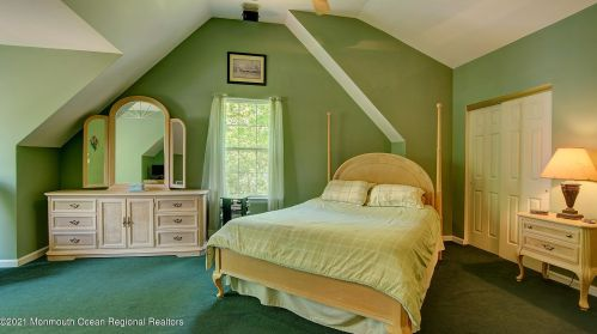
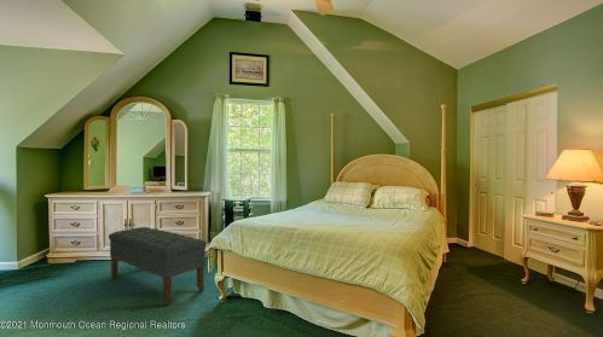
+ bench (155, 258)
